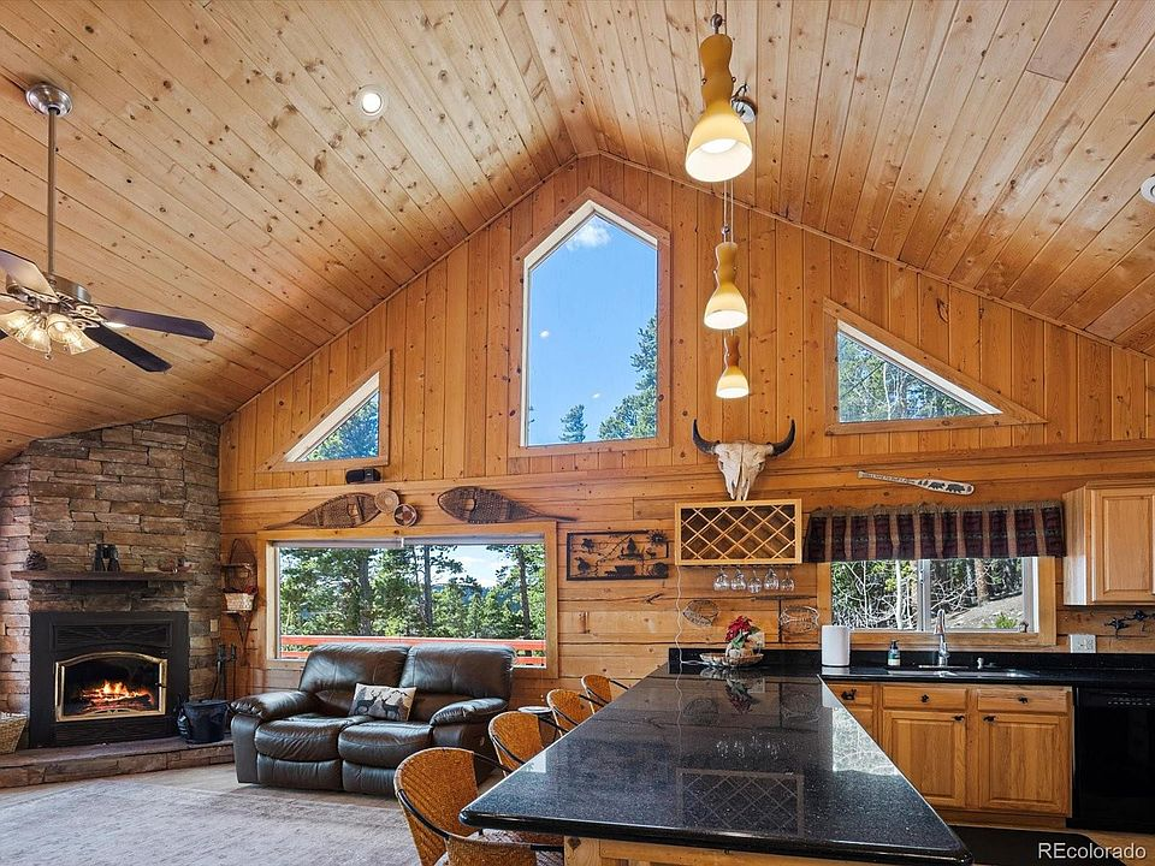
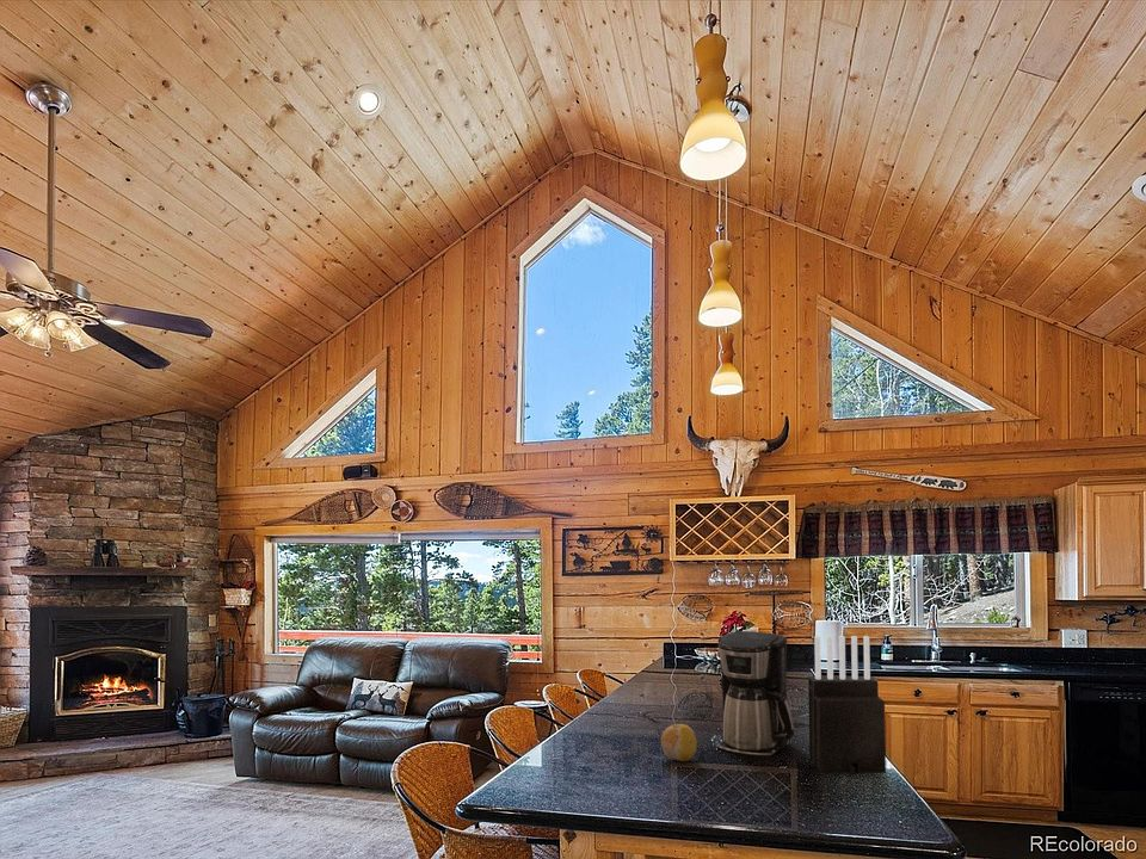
+ knife block (846, 703)
+ coffee maker (763, 688)
+ fruit (678, 742)
